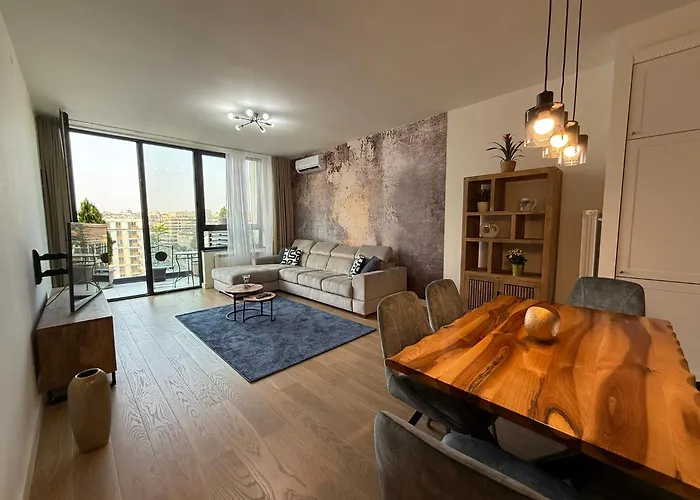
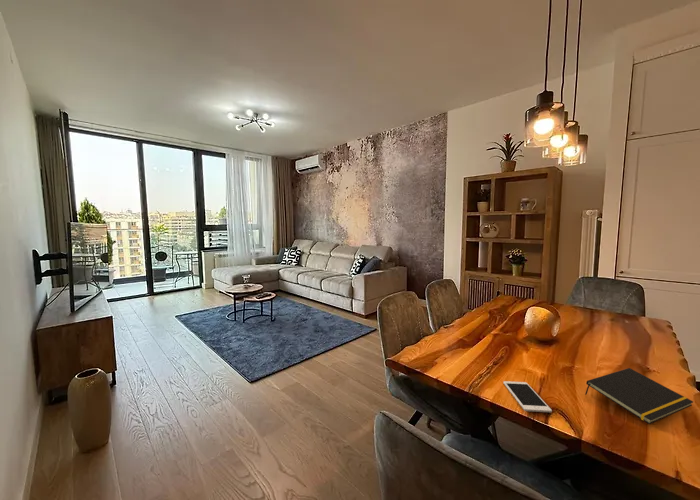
+ cell phone (525, 395)
+ notepad (638, 392)
